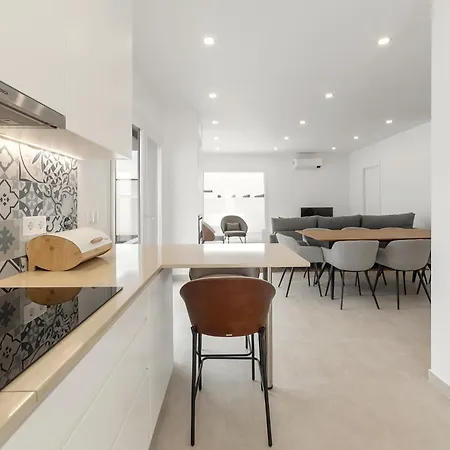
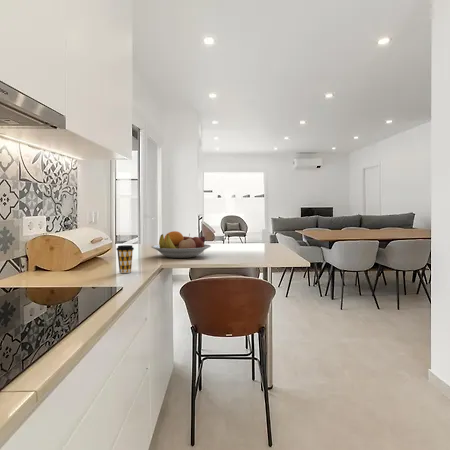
+ fruit bowl (181, 243)
+ coffee cup (125, 259)
